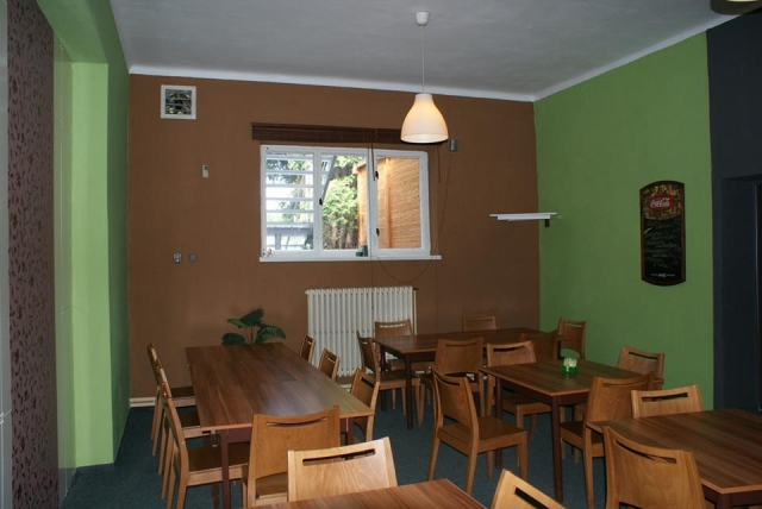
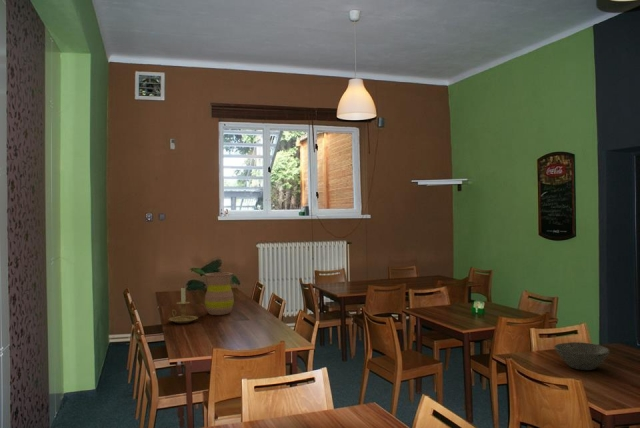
+ candle holder (183, 304)
+ bowl (581, 357)
+ vase (219, 293)
